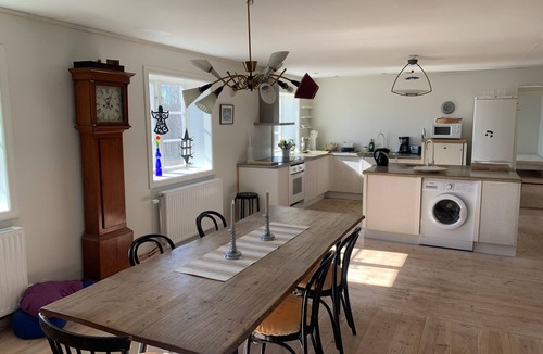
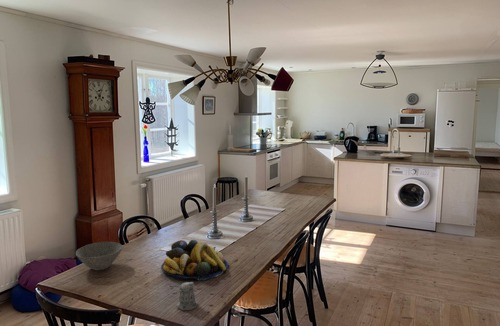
+ bowl (100, 257)
+ pepper shaker (185, 293)
+ fruit bowl (195, 254)
